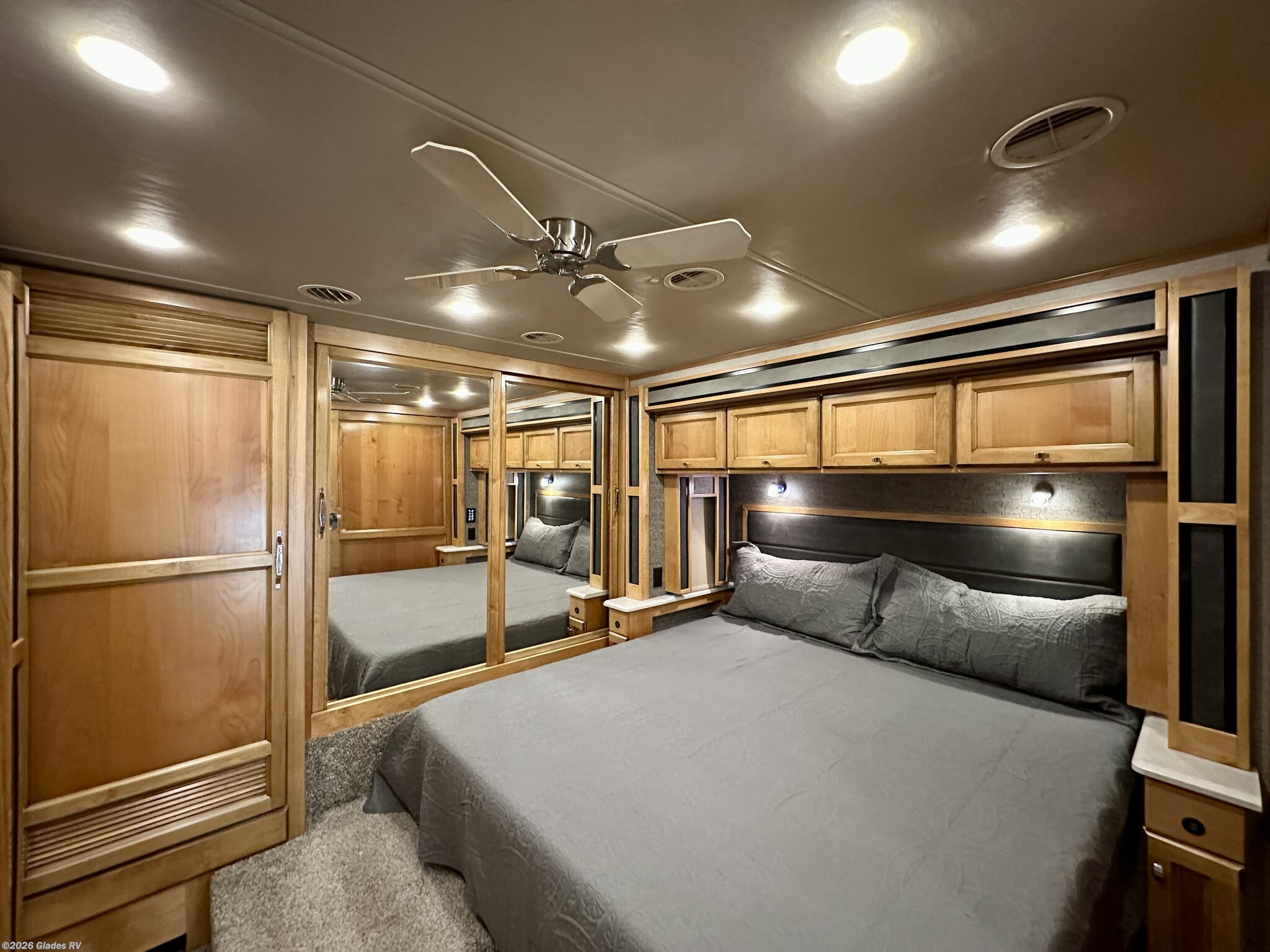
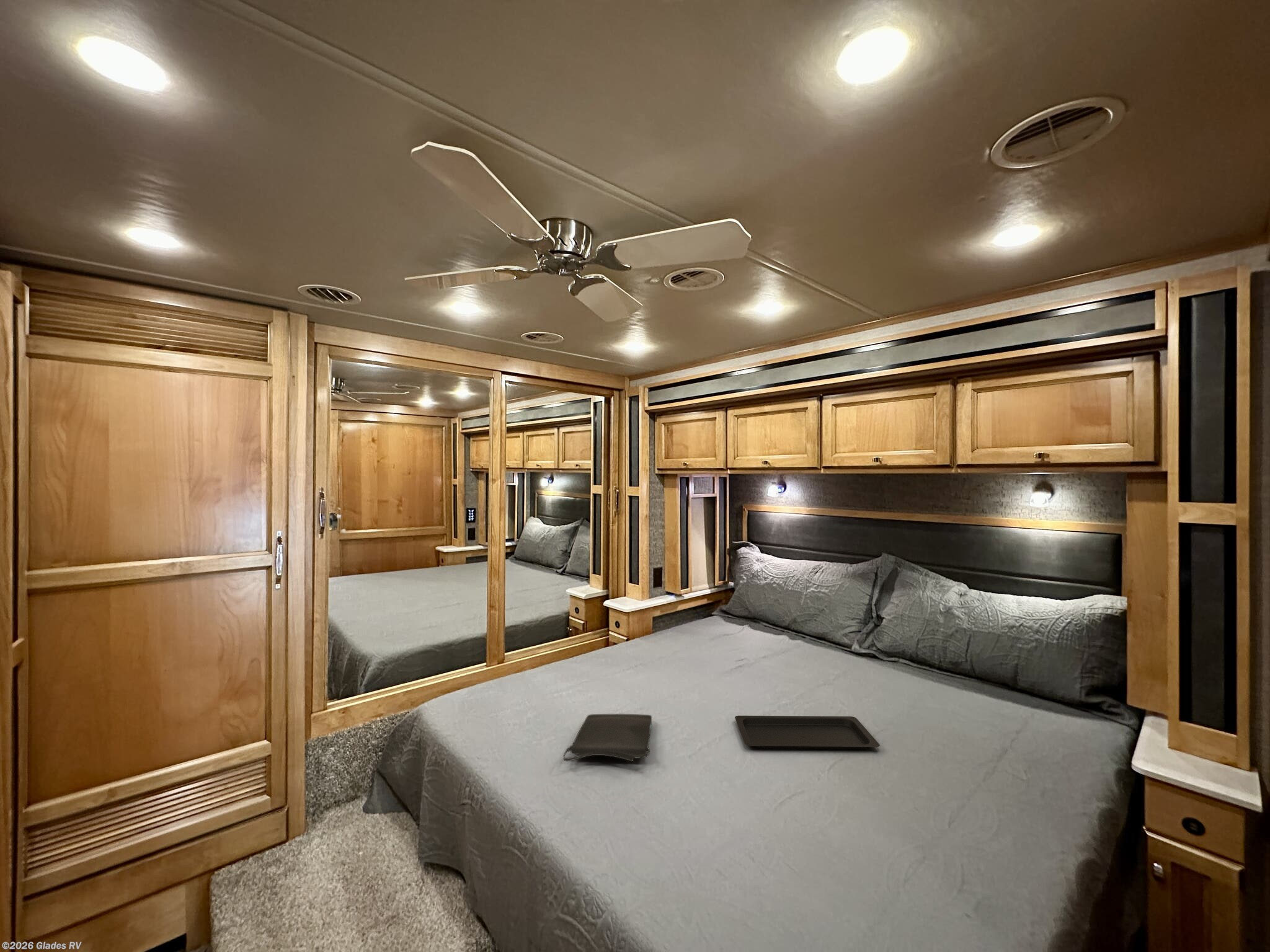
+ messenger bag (613, 737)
+ serving tray (803, 733)
